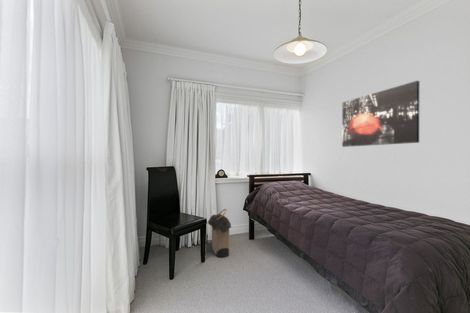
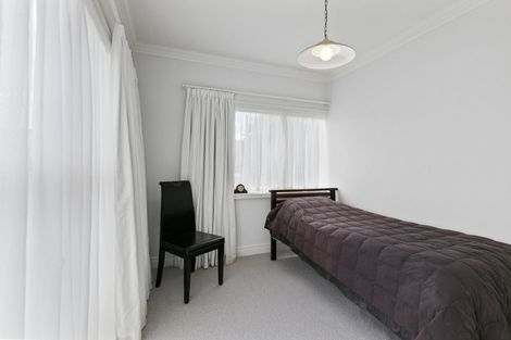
- laundry hamper (219, 229)
- wall art (374, 119)
